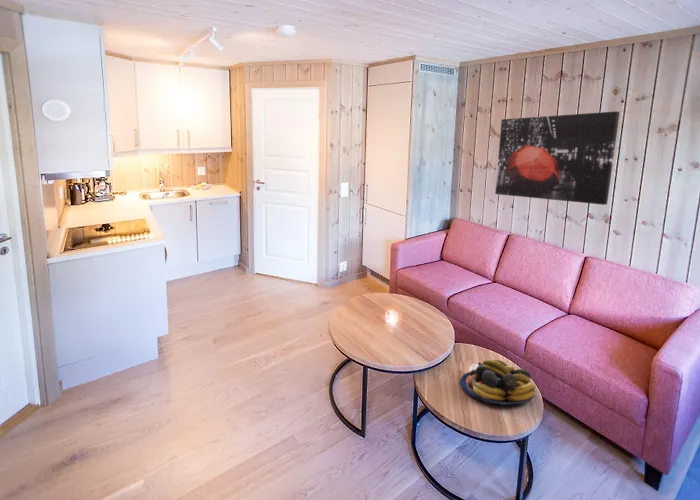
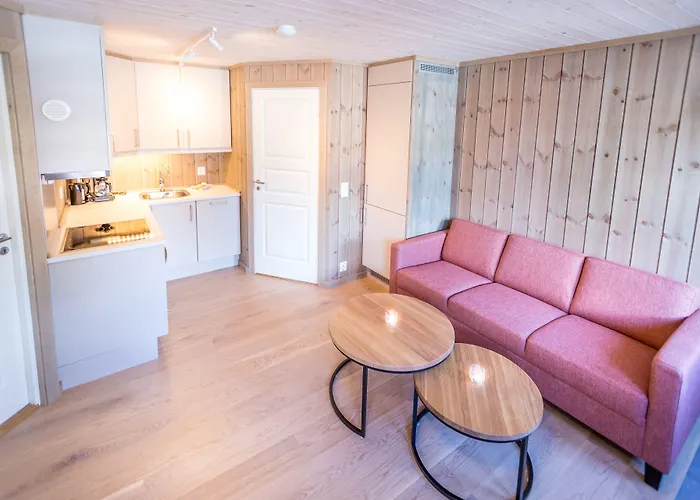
- wall art (549, 158)
- fruit bowl (497, 375)
